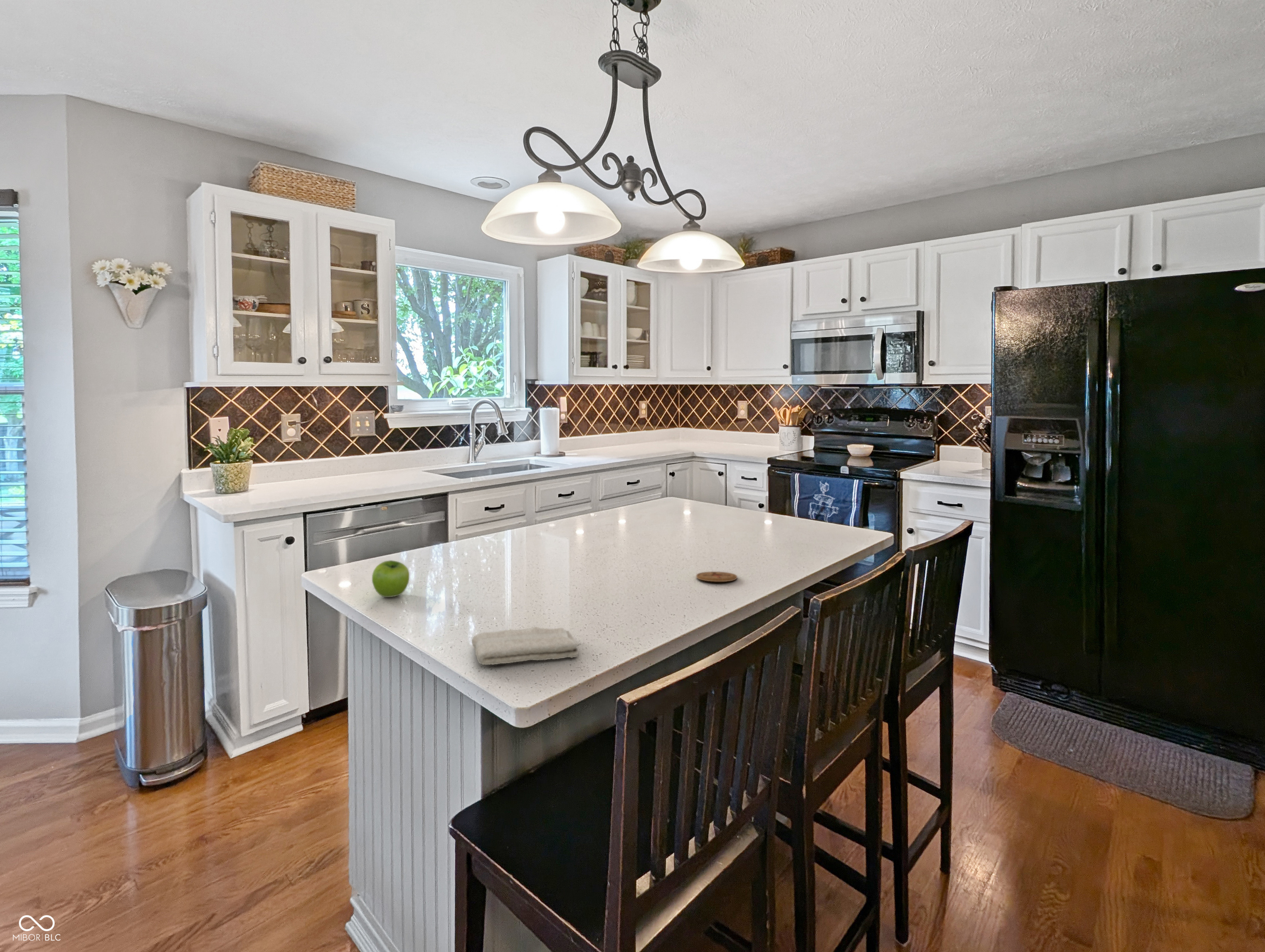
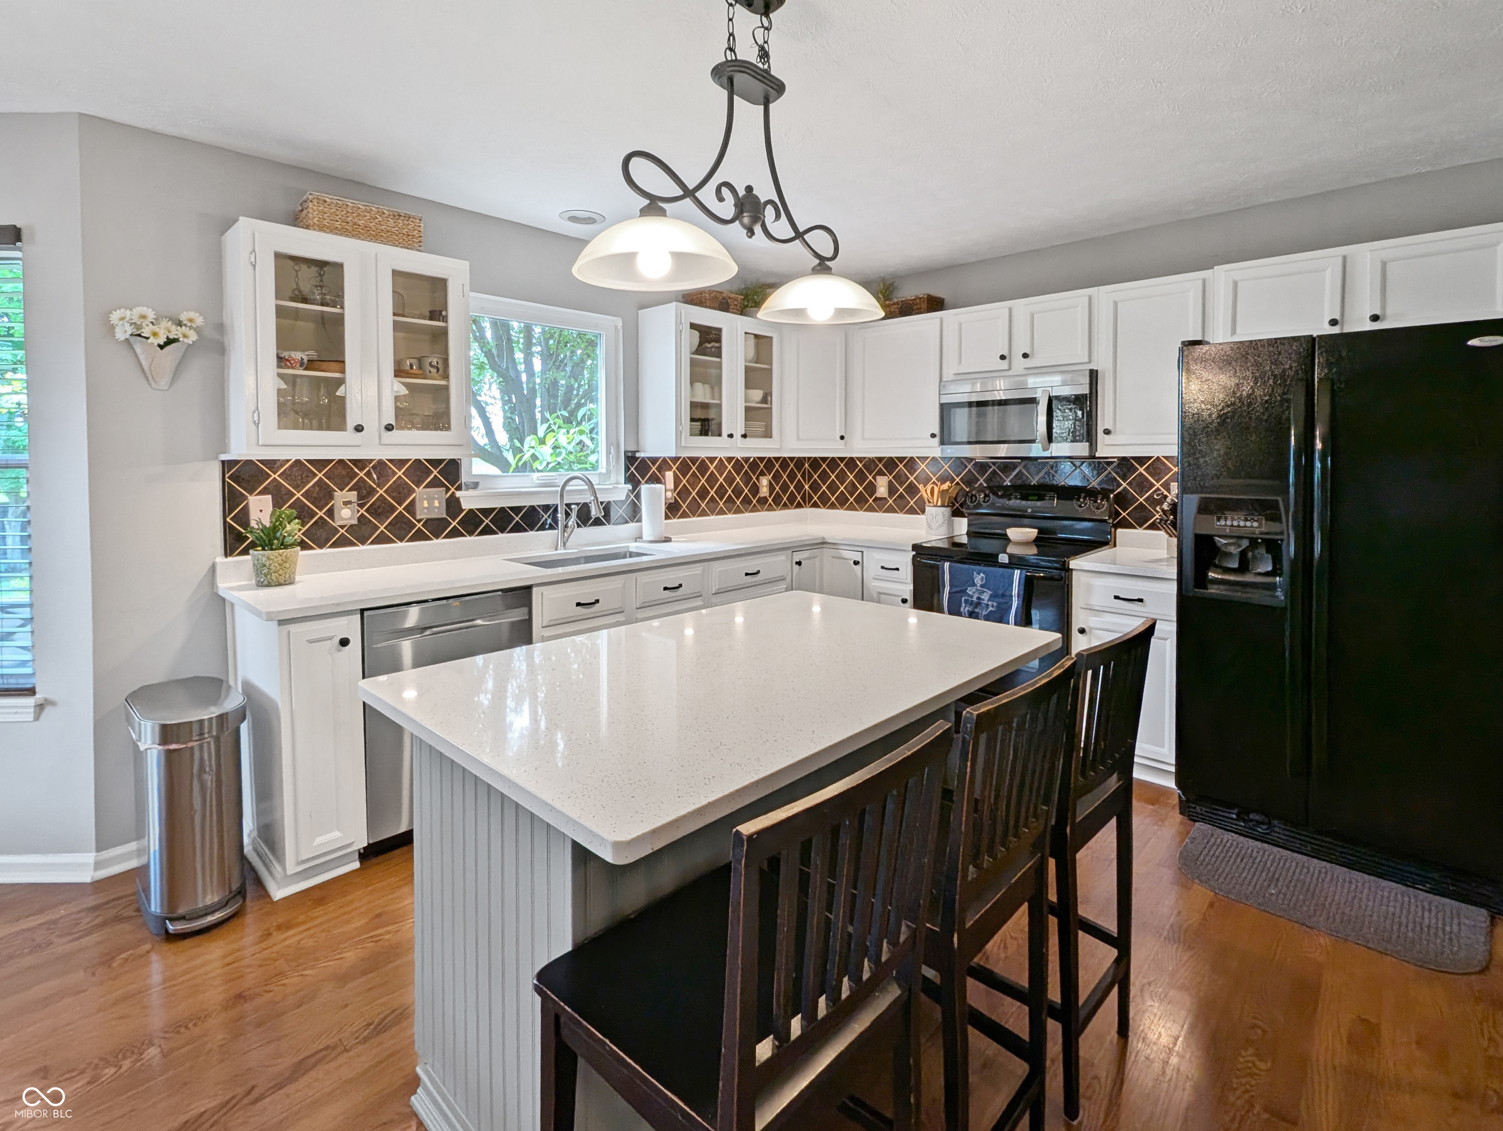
- fruit (391, 578)
- washcloth (525, 644)
- coaster (716, 576)
